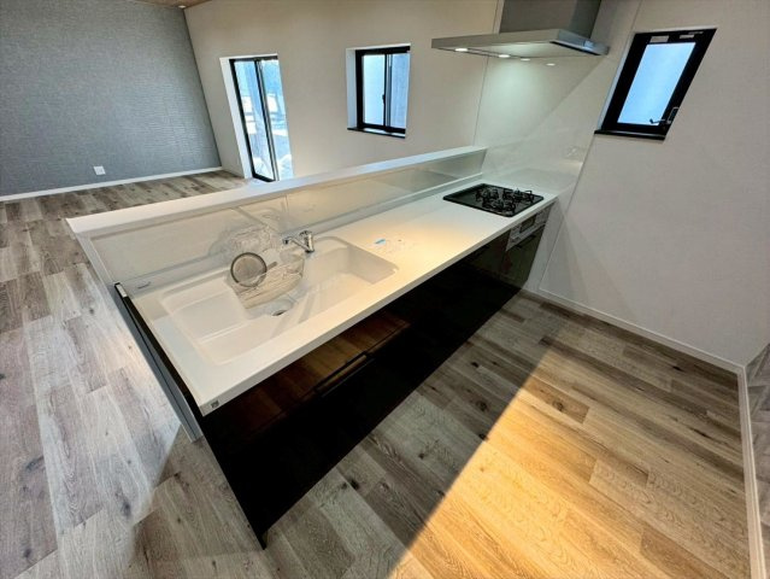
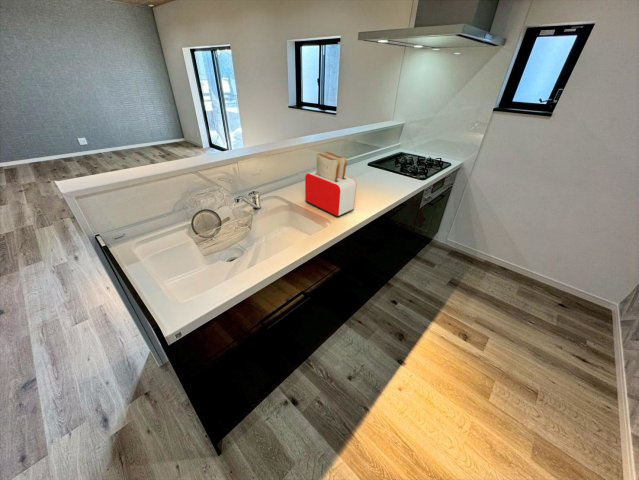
+ toaster (328, 181)
